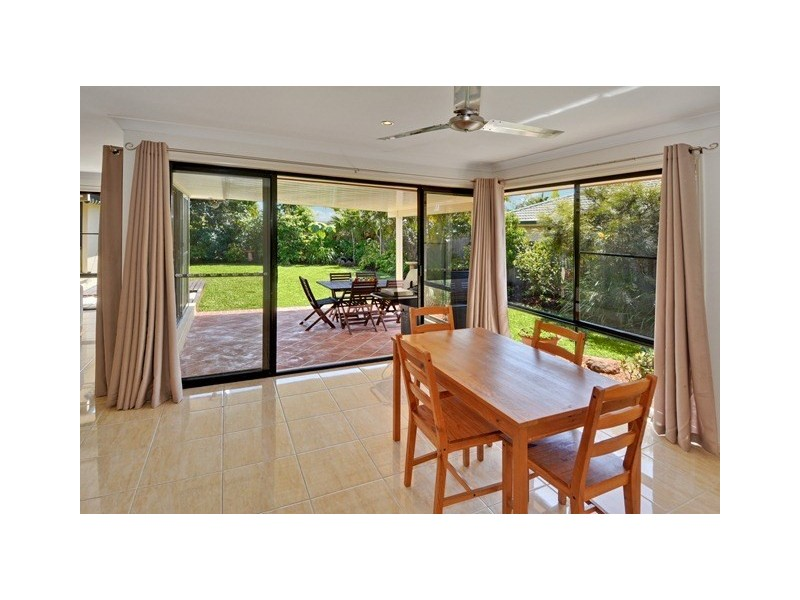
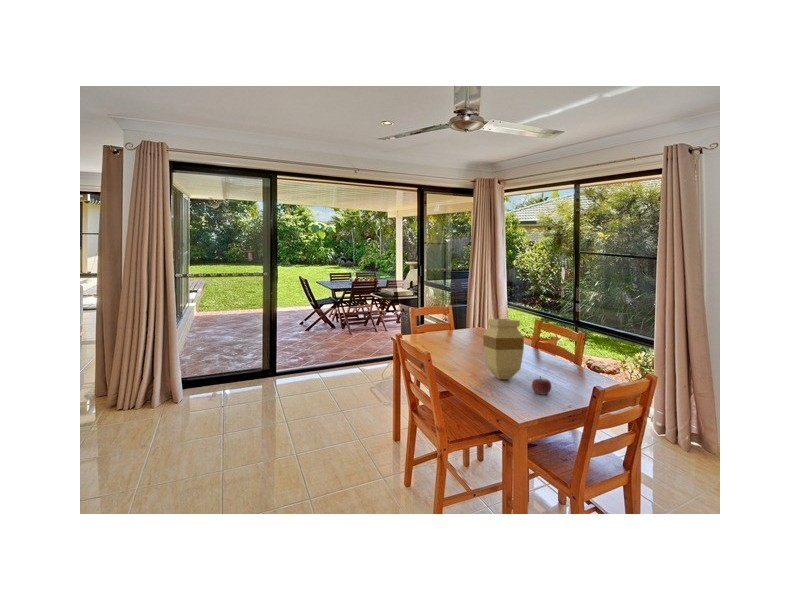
+ fruit (541, 384)
+ vase (502, 348)
